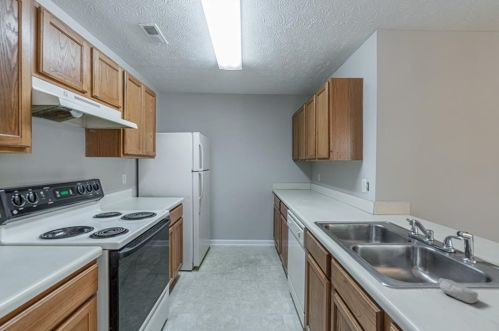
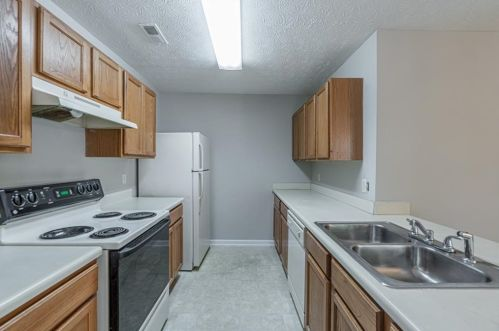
- soap bar (457, 289)
